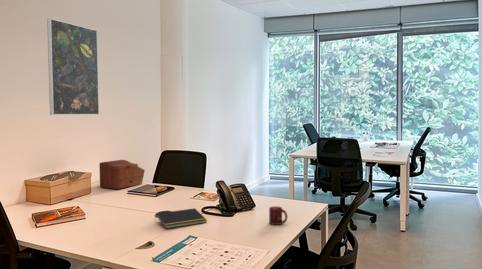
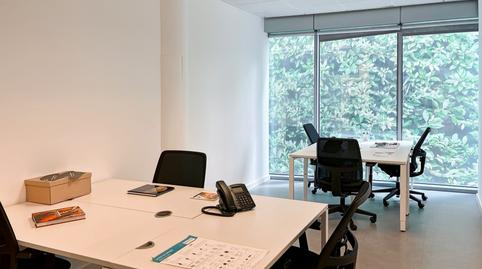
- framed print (74, 70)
- cup (278, 215)
- notepad (181, 217)
- sewing box (123, 173)
